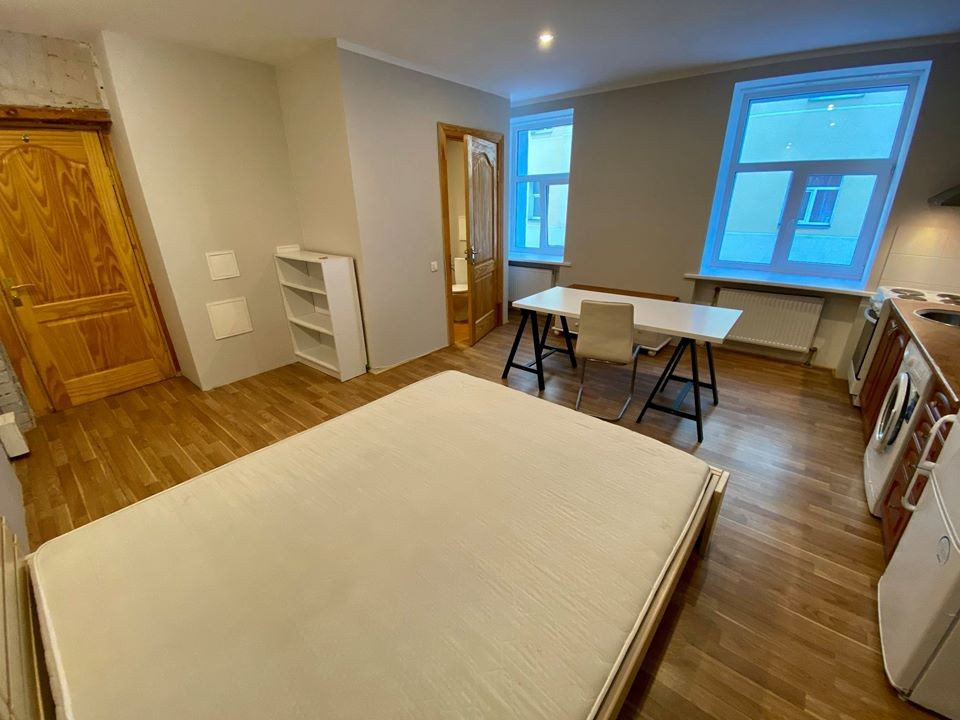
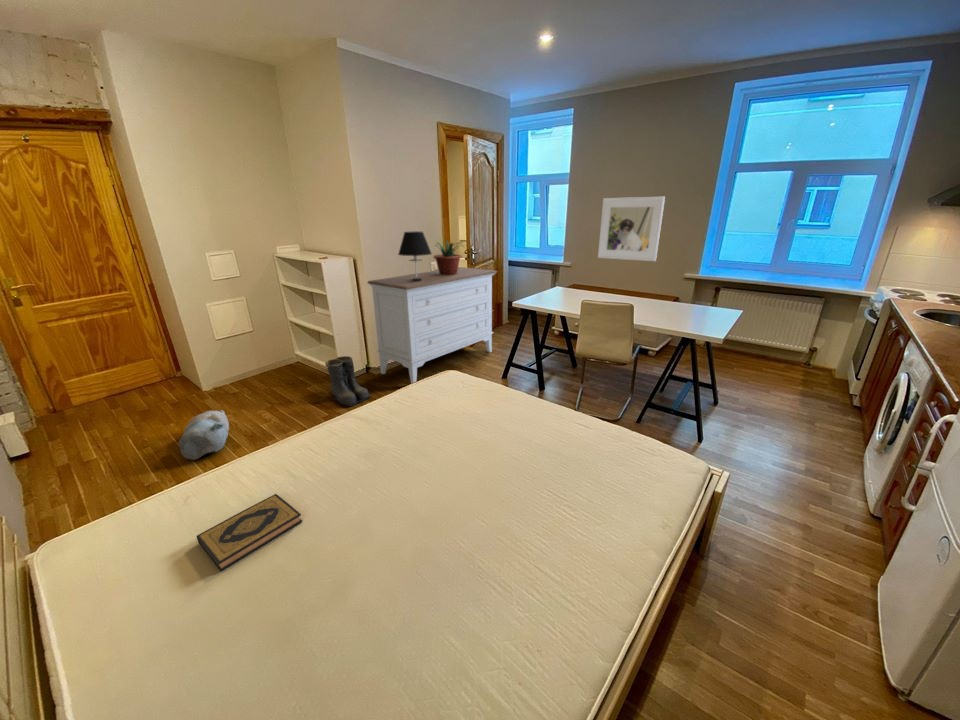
+ boots (346, 379)
+ dresser (439, 320)
+ potted plant (450, 257)
+ hardback book (251, 528)
+ table lamp (415, 256)
+ plush toy (202, 431)
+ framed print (629, 229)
